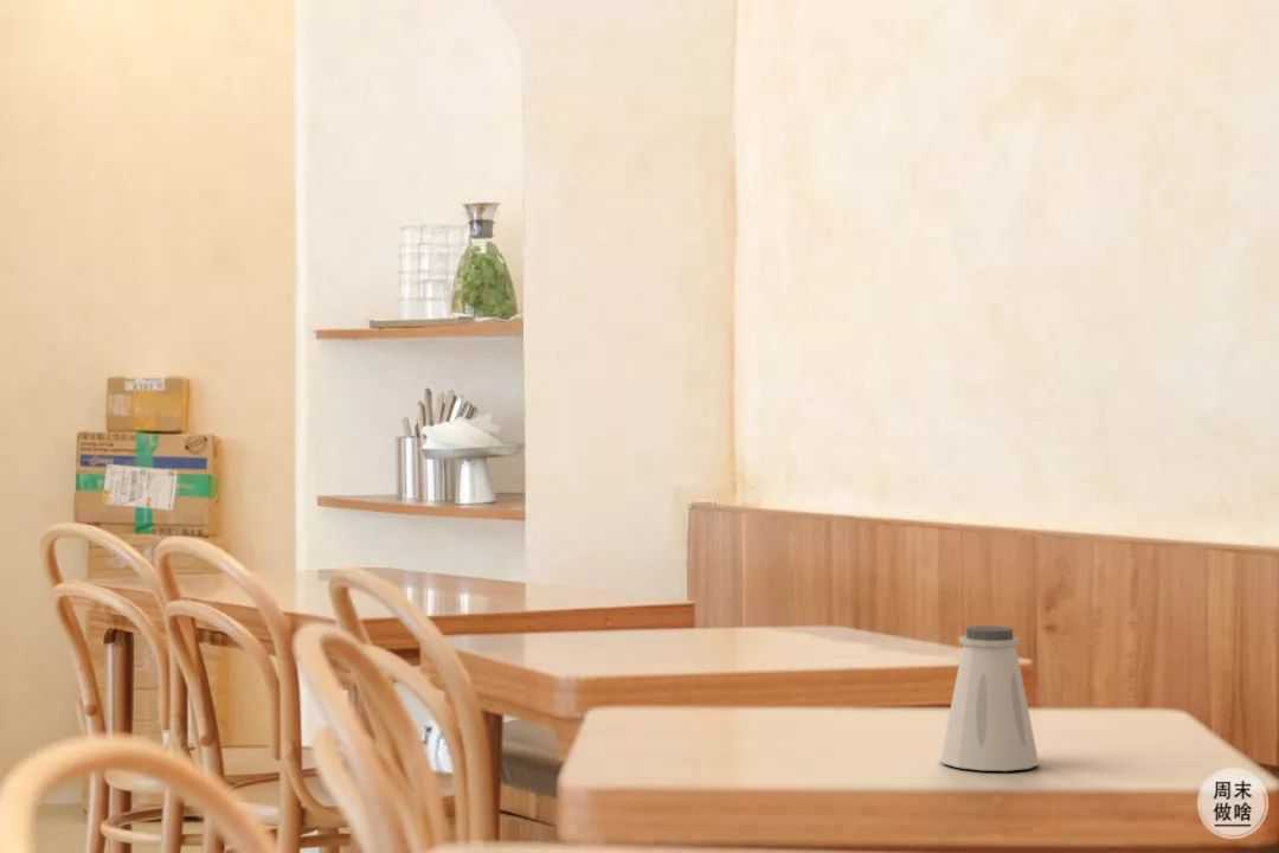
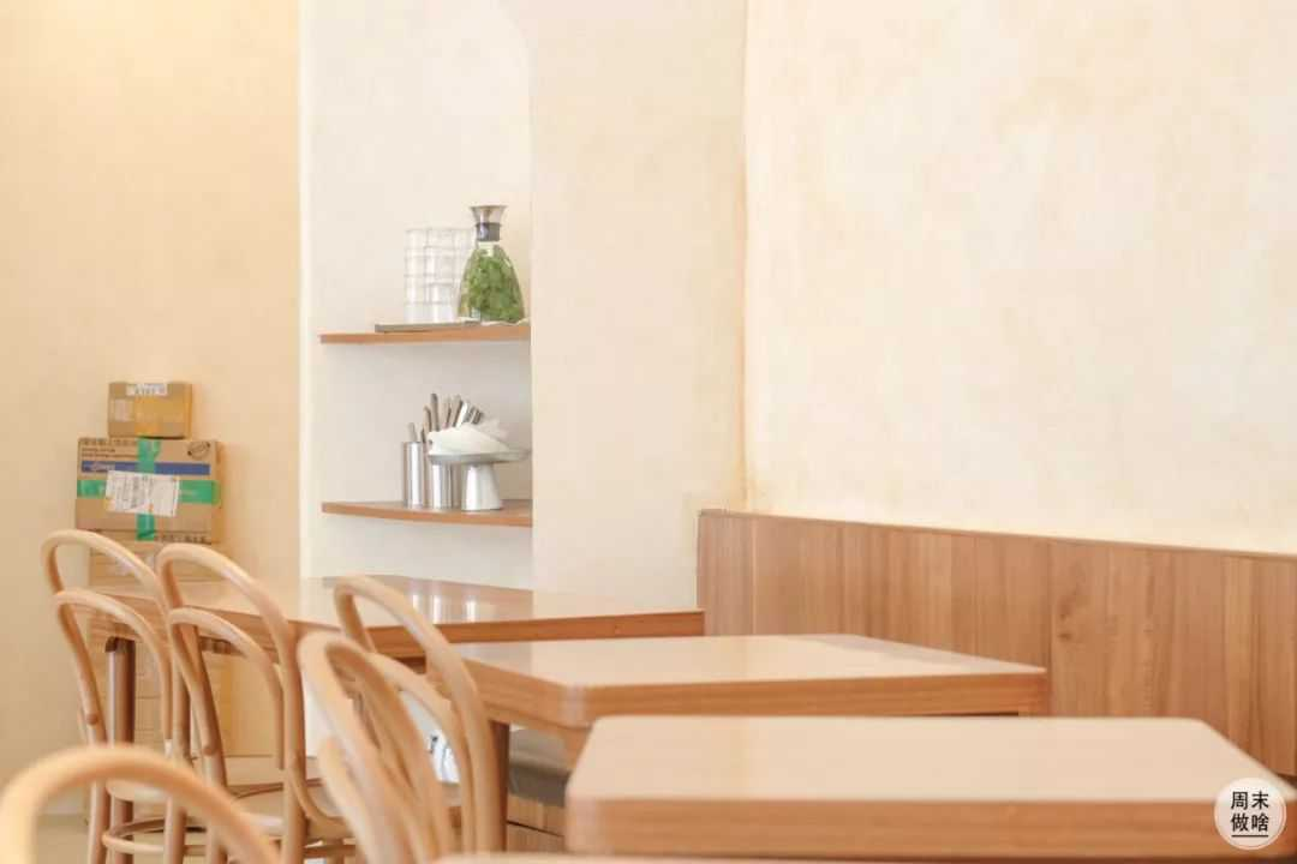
- saltshaker (989, 694)
